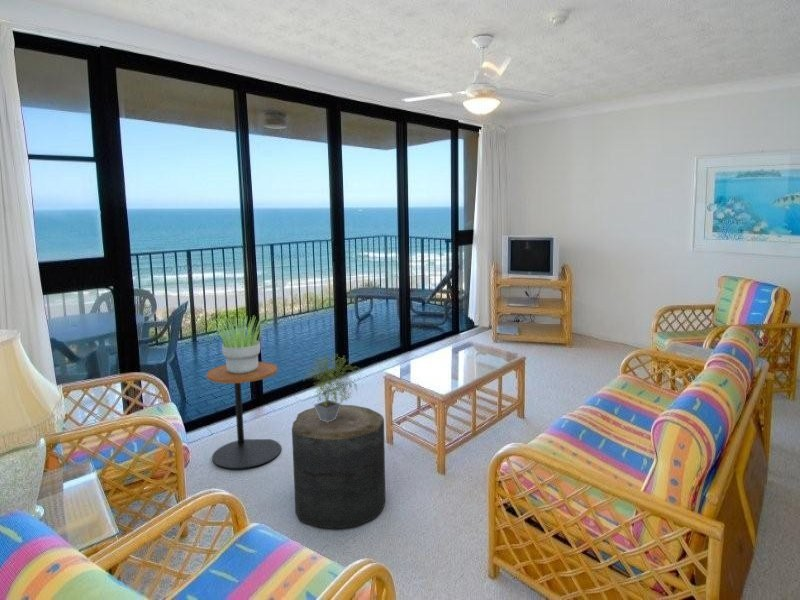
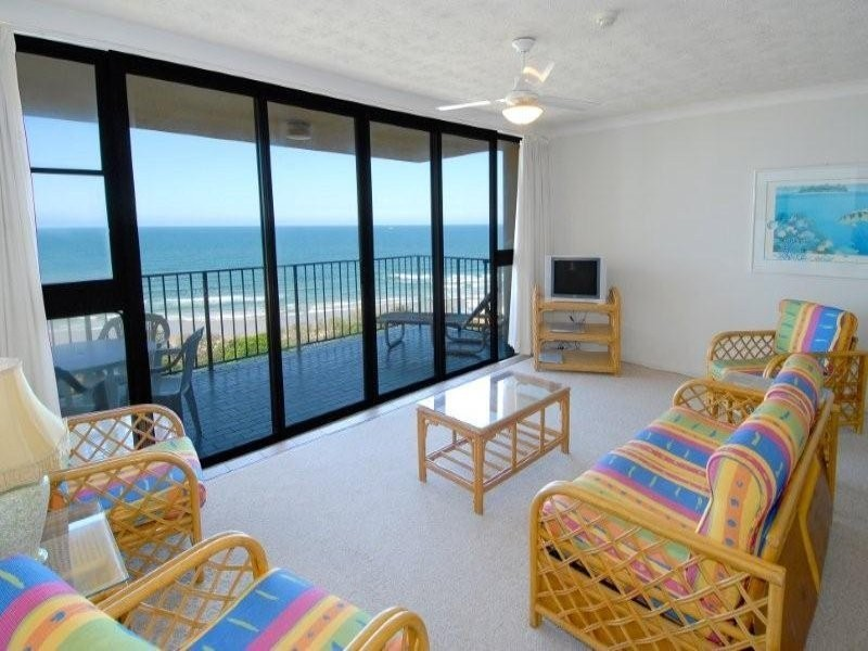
- side table (242, 412)
- stool (338, 461)
- potted plant (242, 344)
- potted plant (332, 383)
